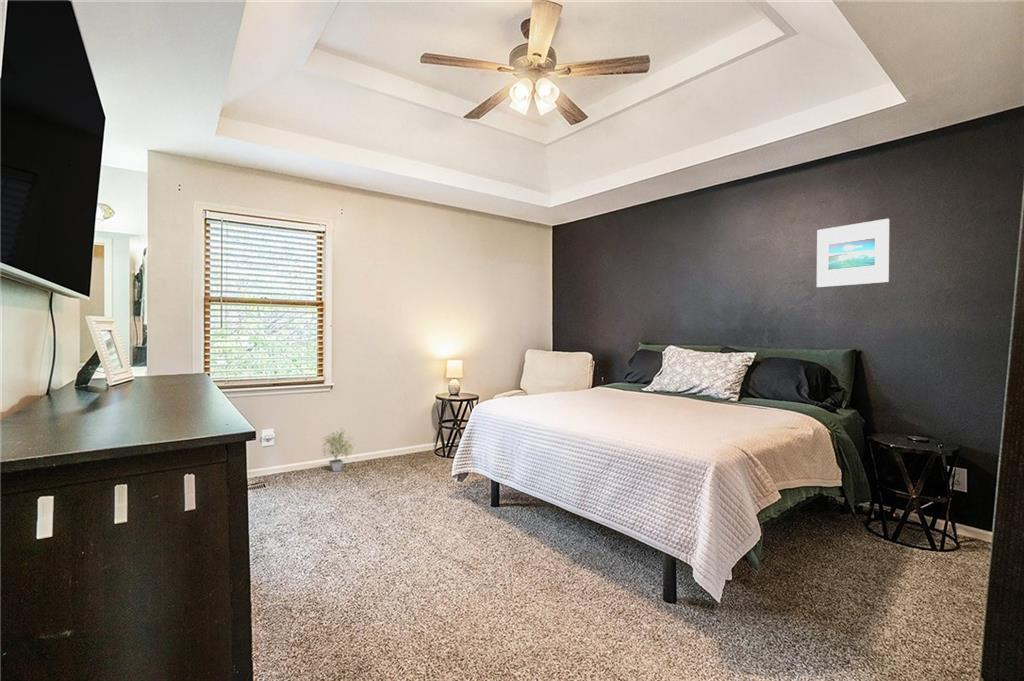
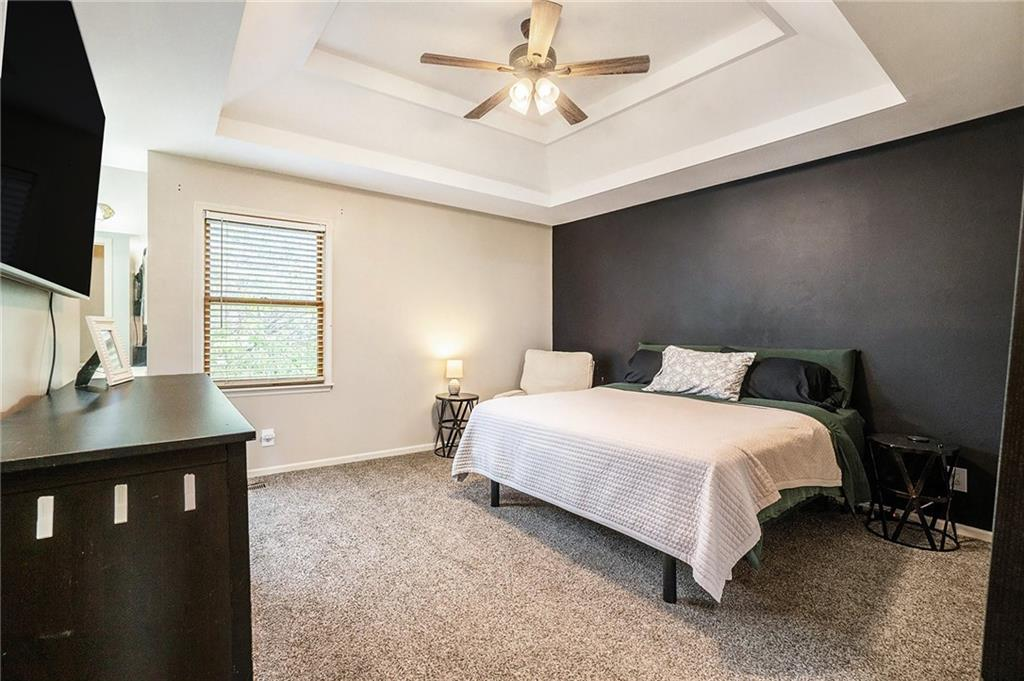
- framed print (851, 254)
- potted plant (337, 448)
